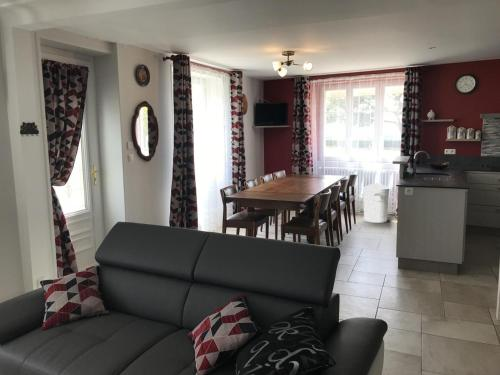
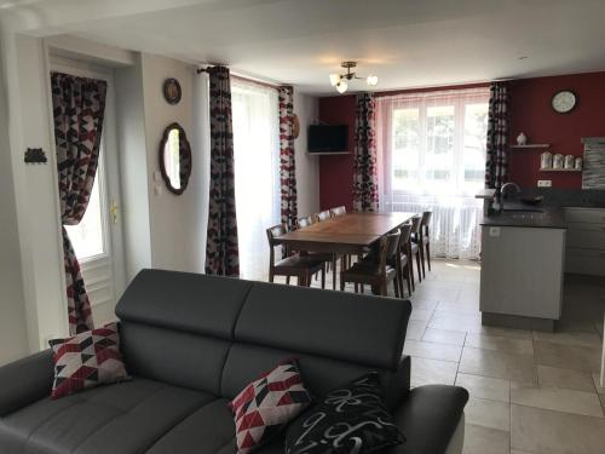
- trash can (375, 201)
